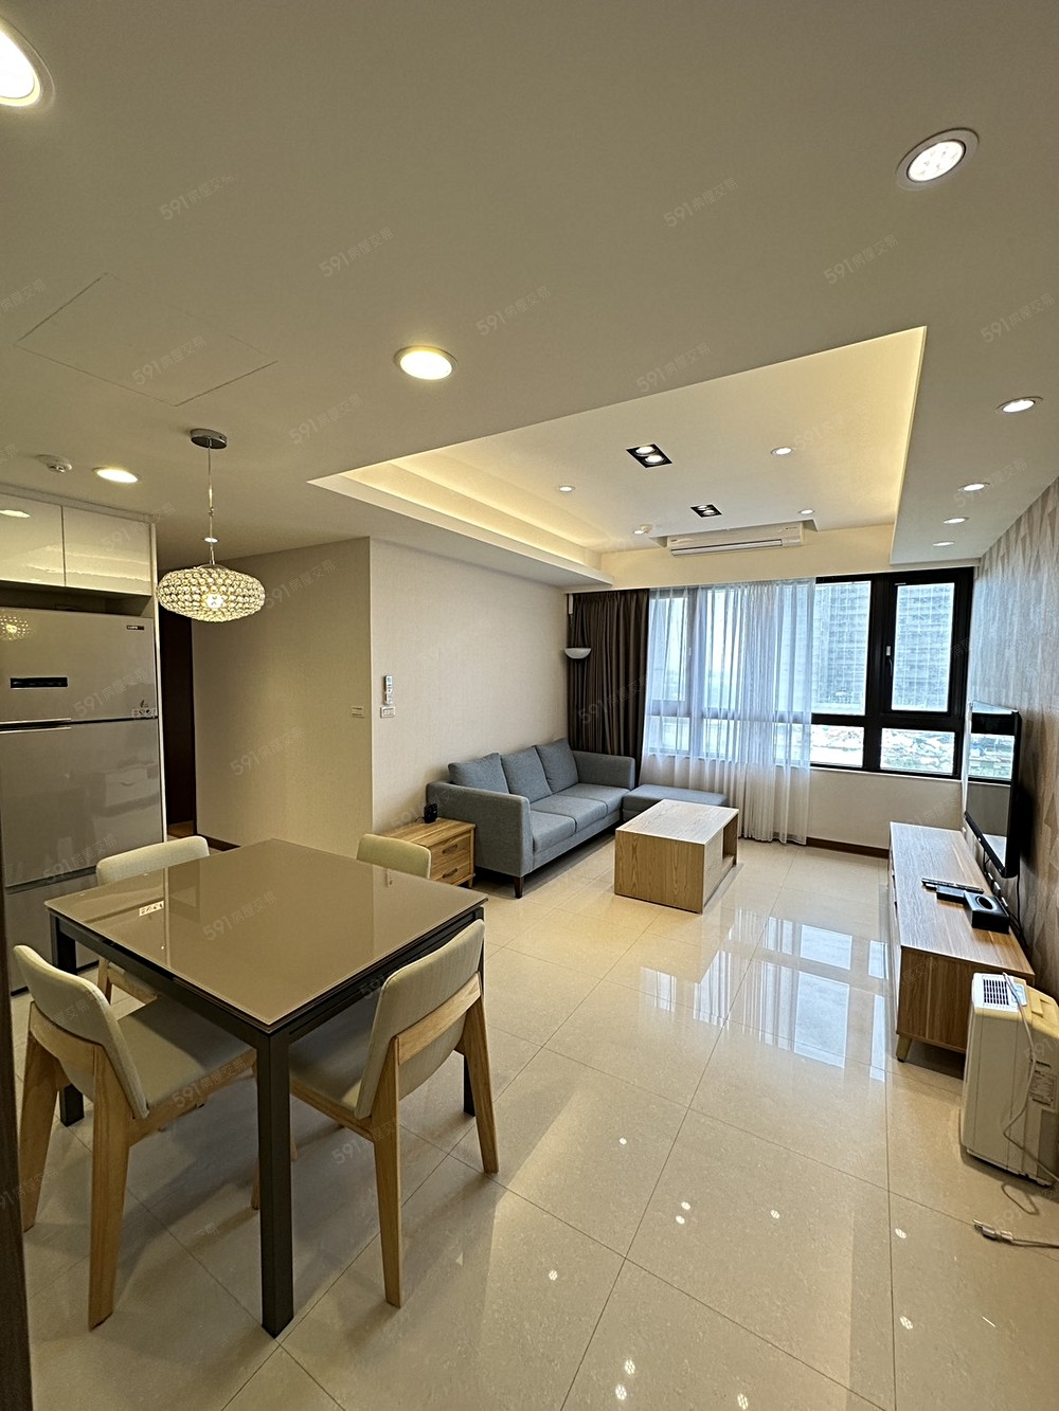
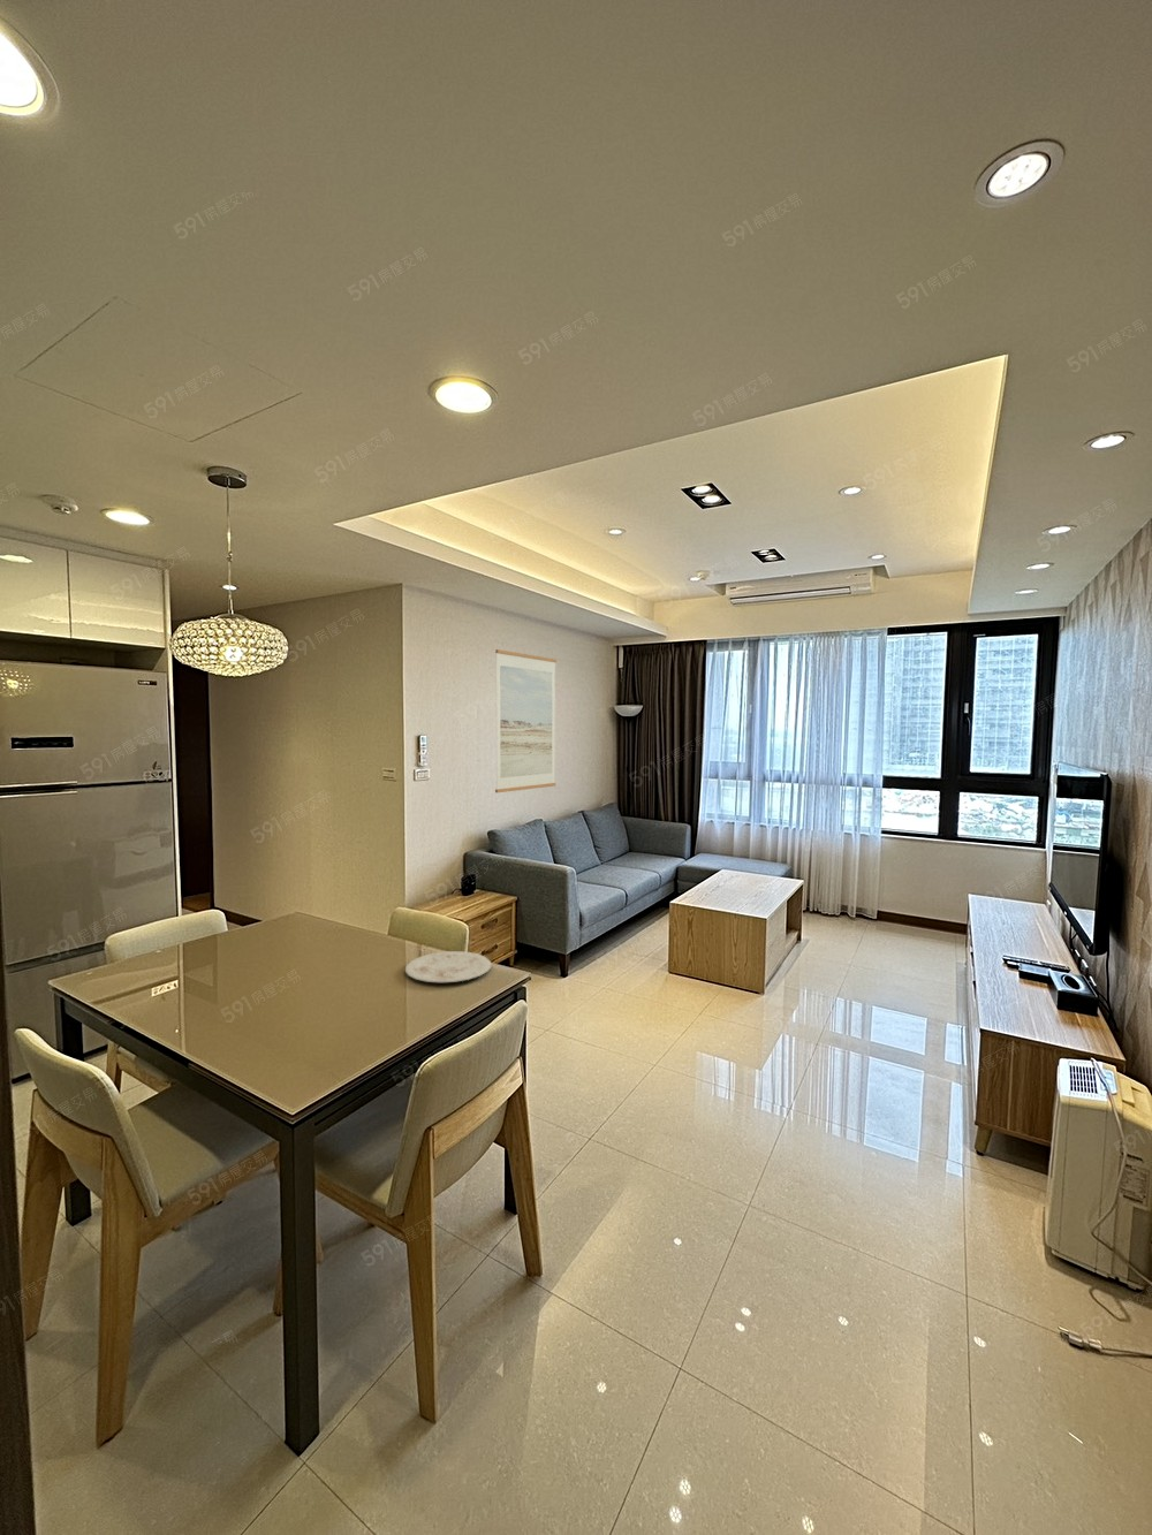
+ wall art (528, 722)
+ plate (448, 966)
